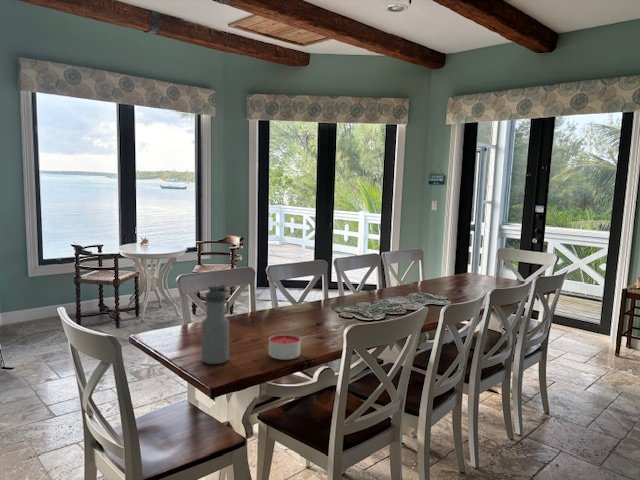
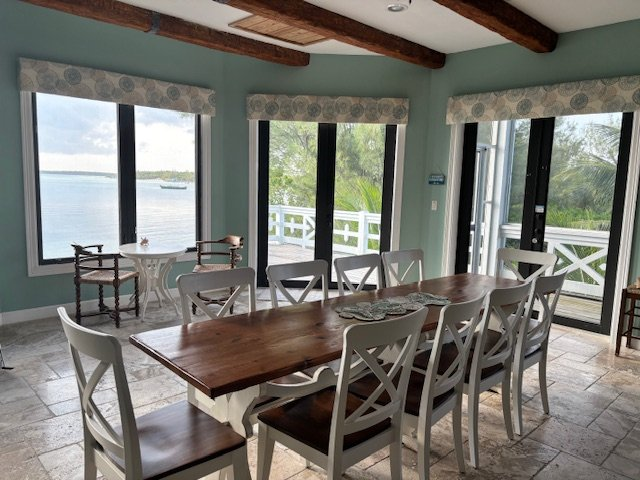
- candle (284, 345)
- water bottle (215, 322)
